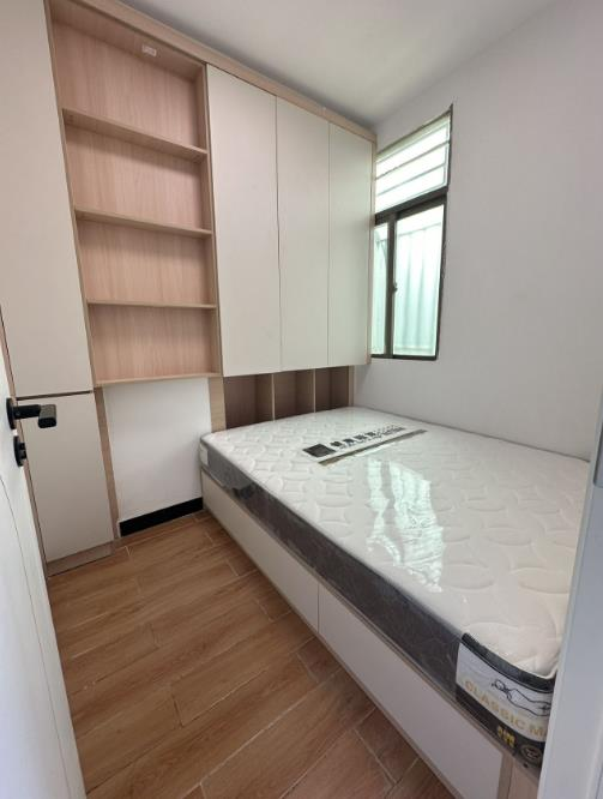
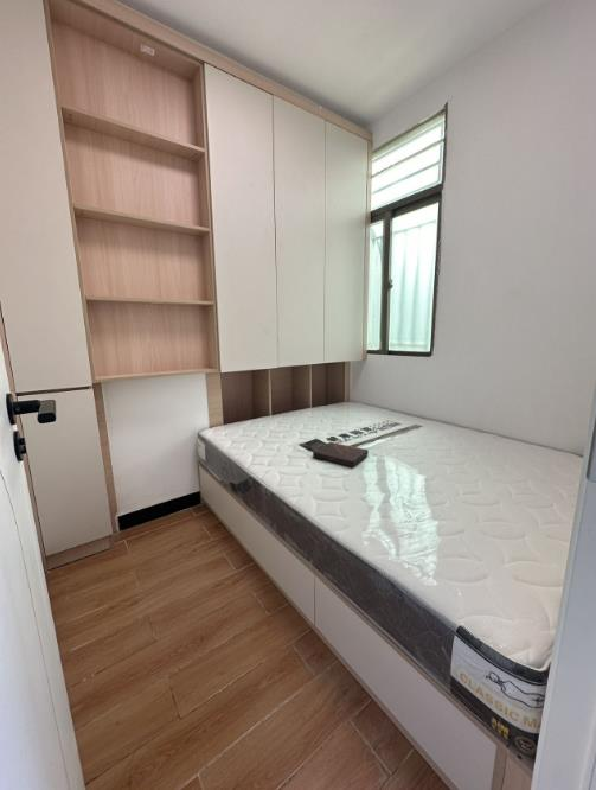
+ book (340, 453)
